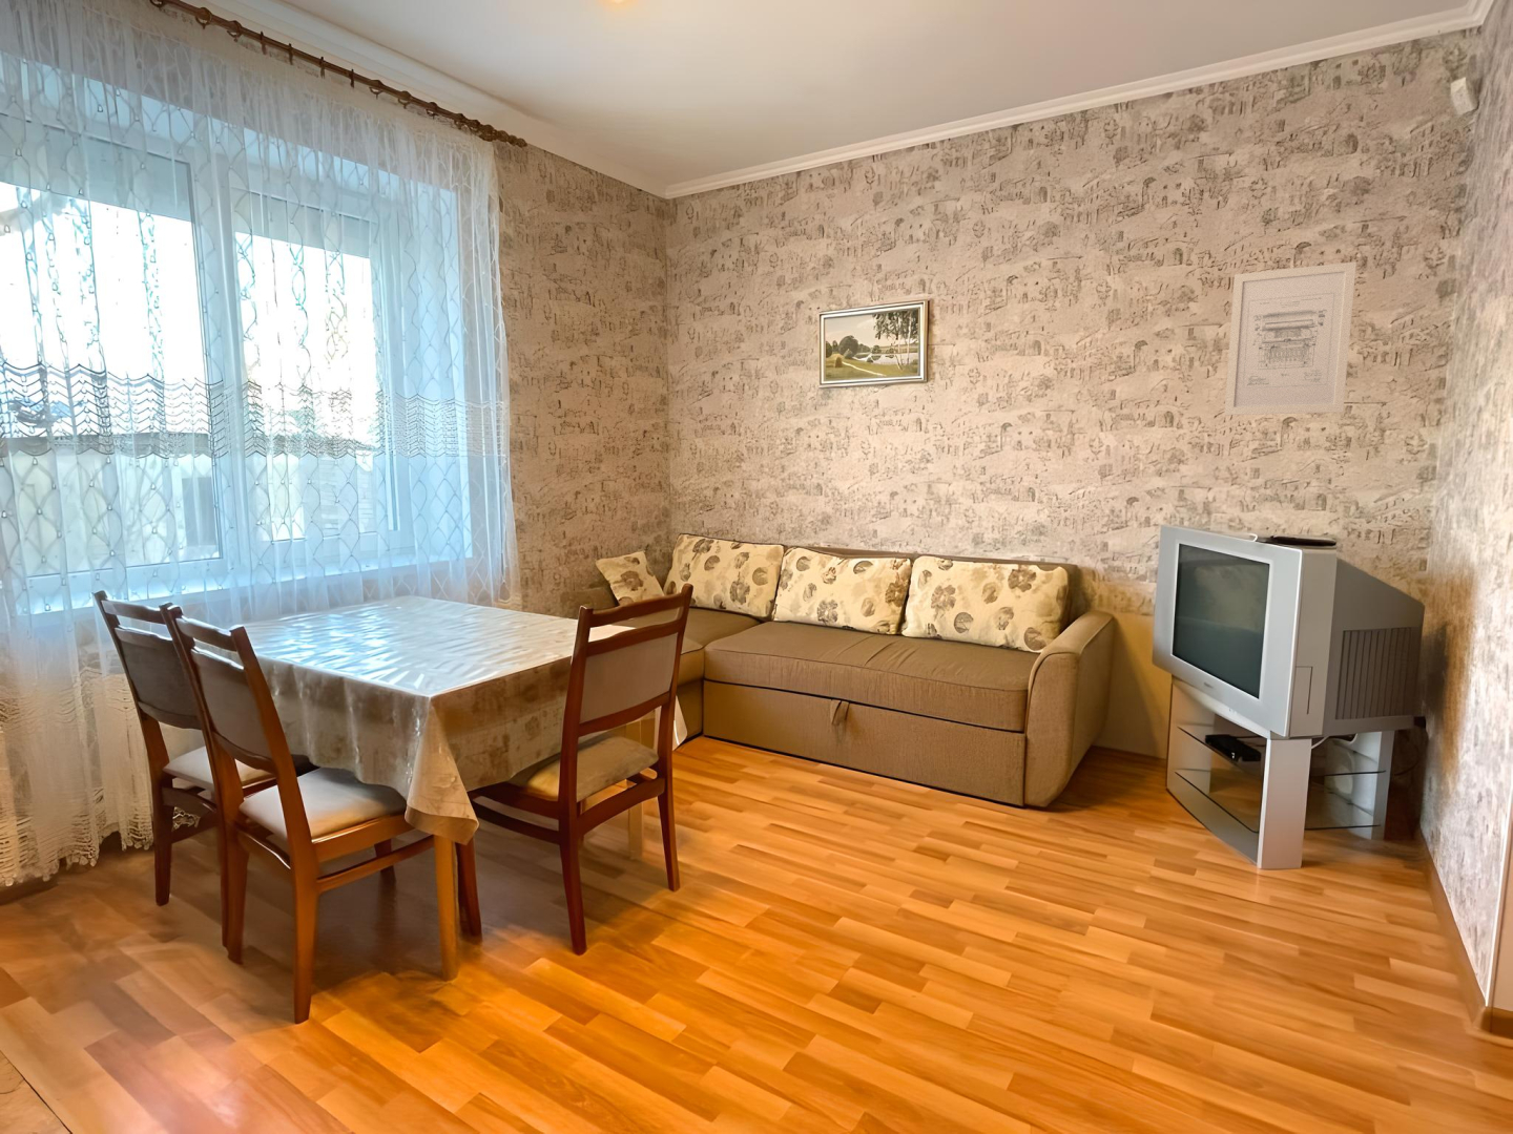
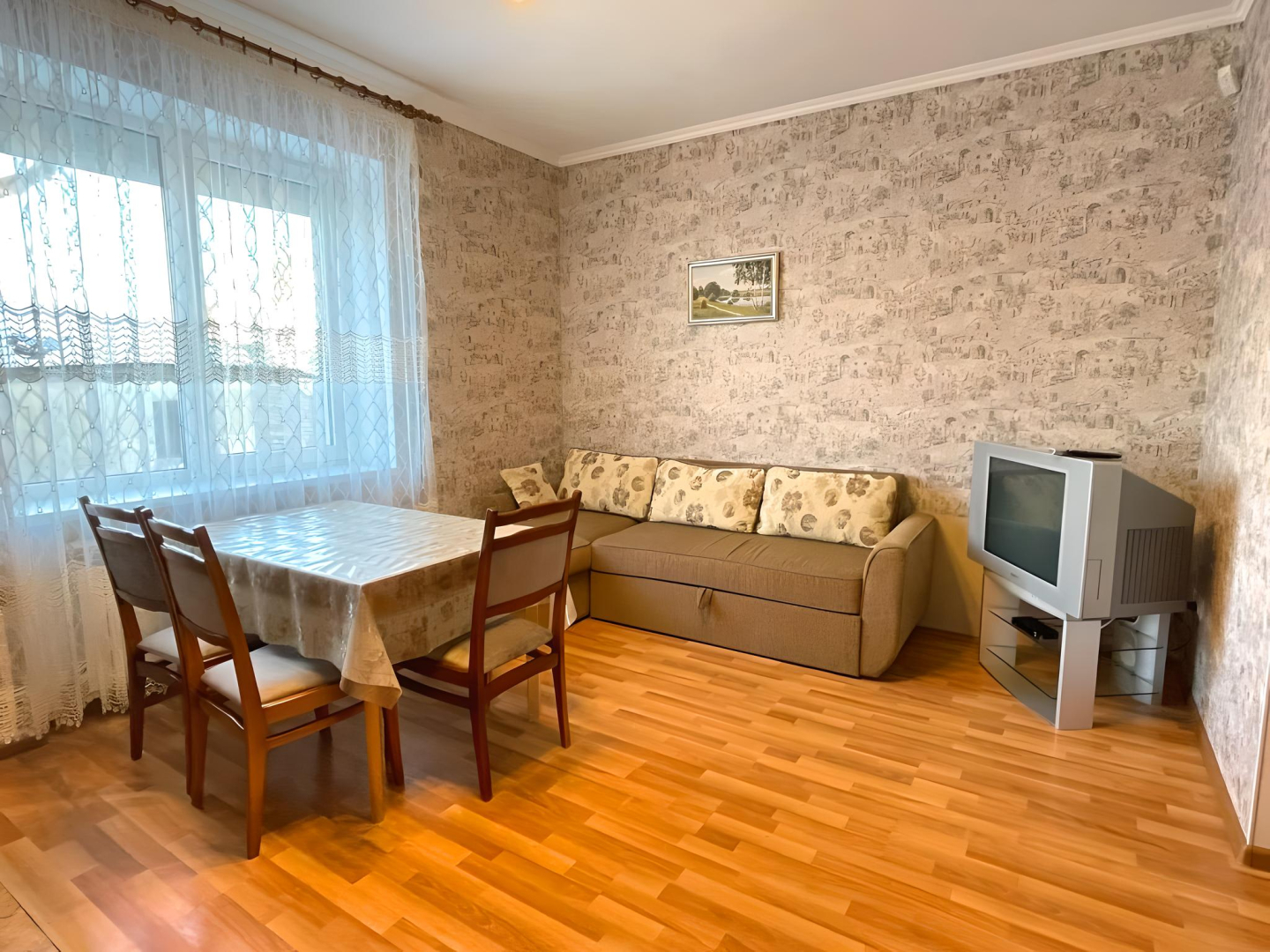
- wall art (1287, 341)
